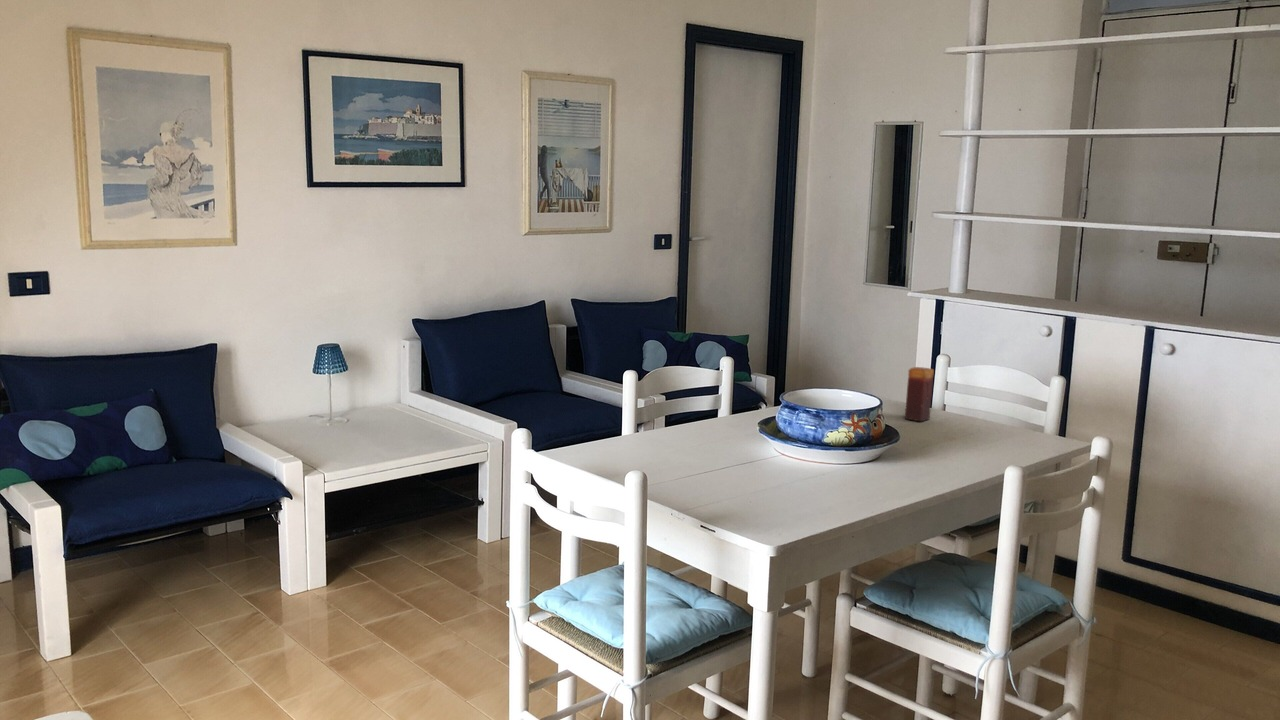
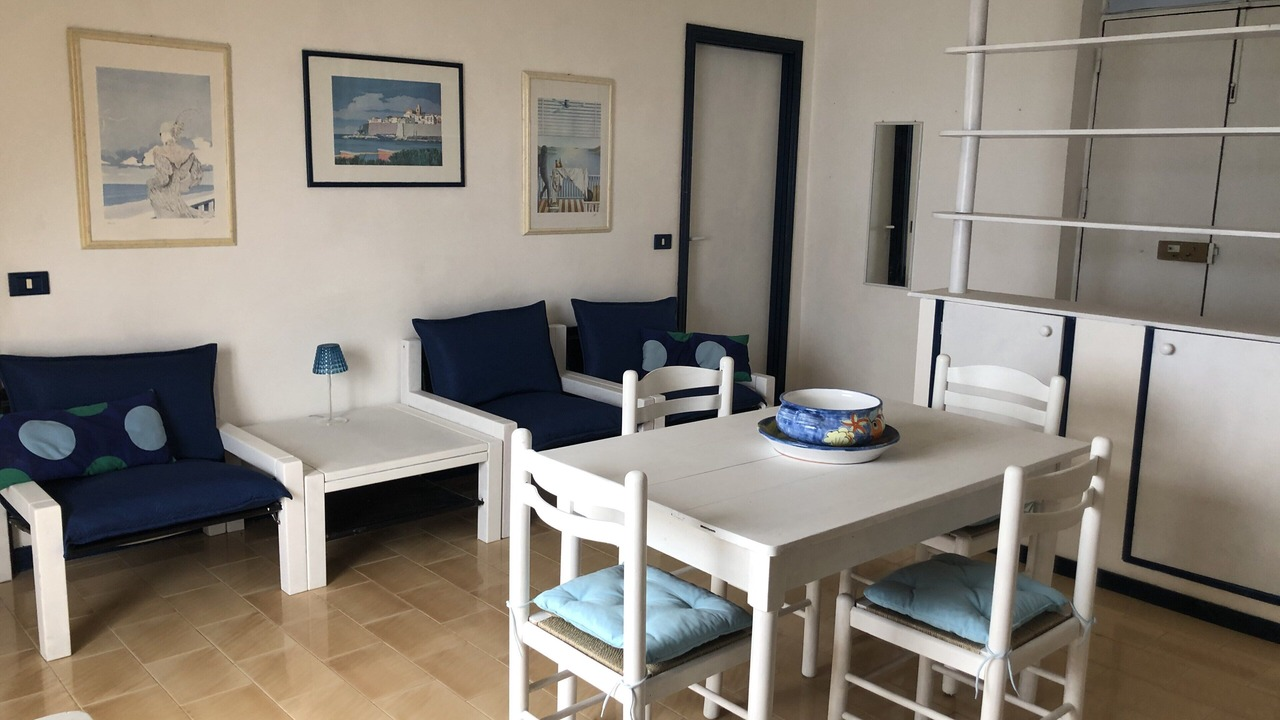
- candle (919, 393)
